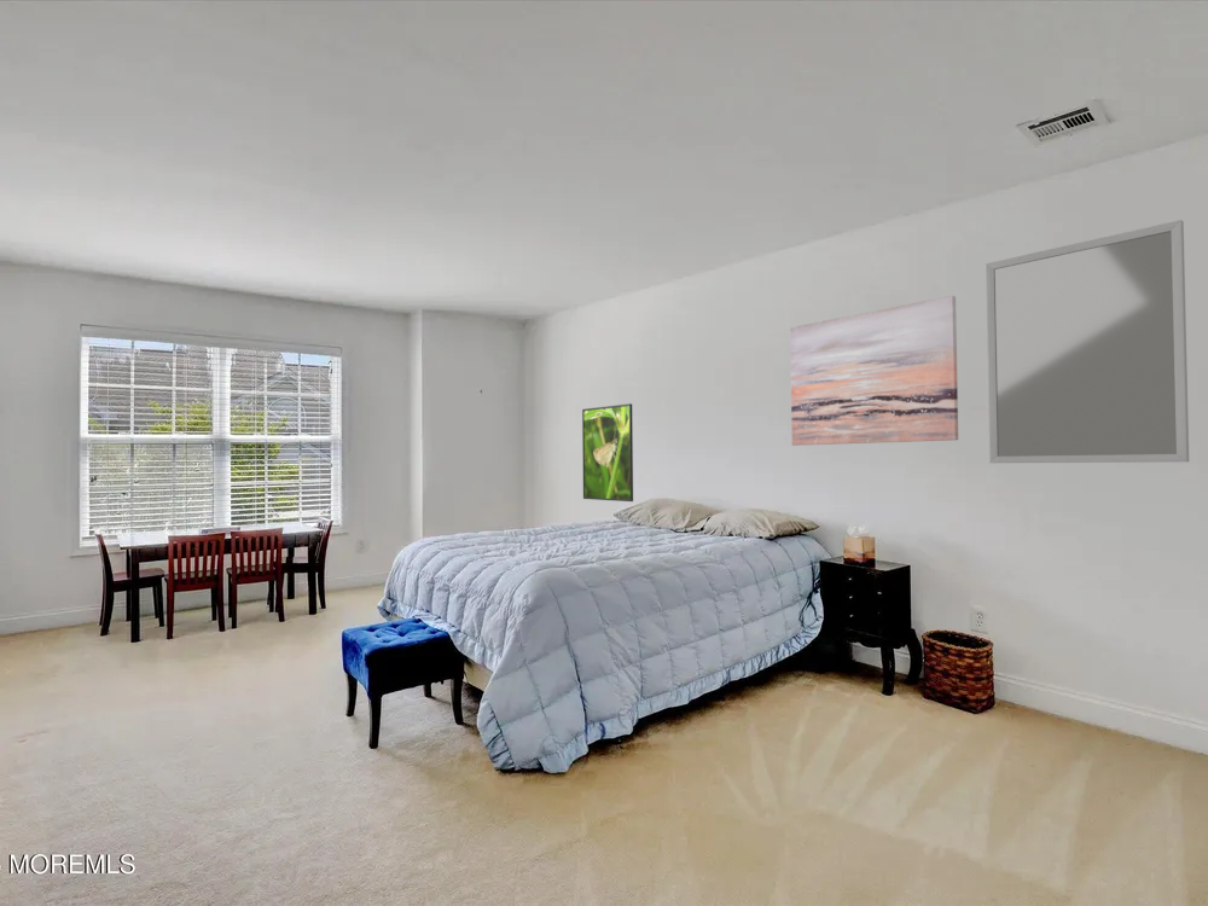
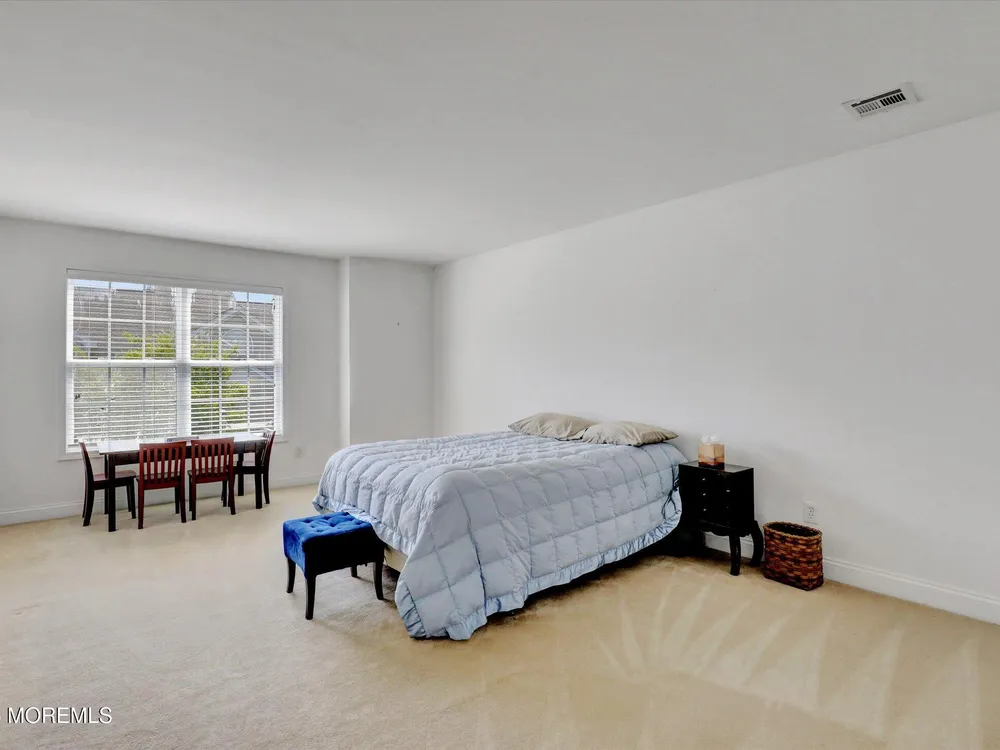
- home mirror (1078, 353)
- wall art (865, 377)
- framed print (606, 453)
